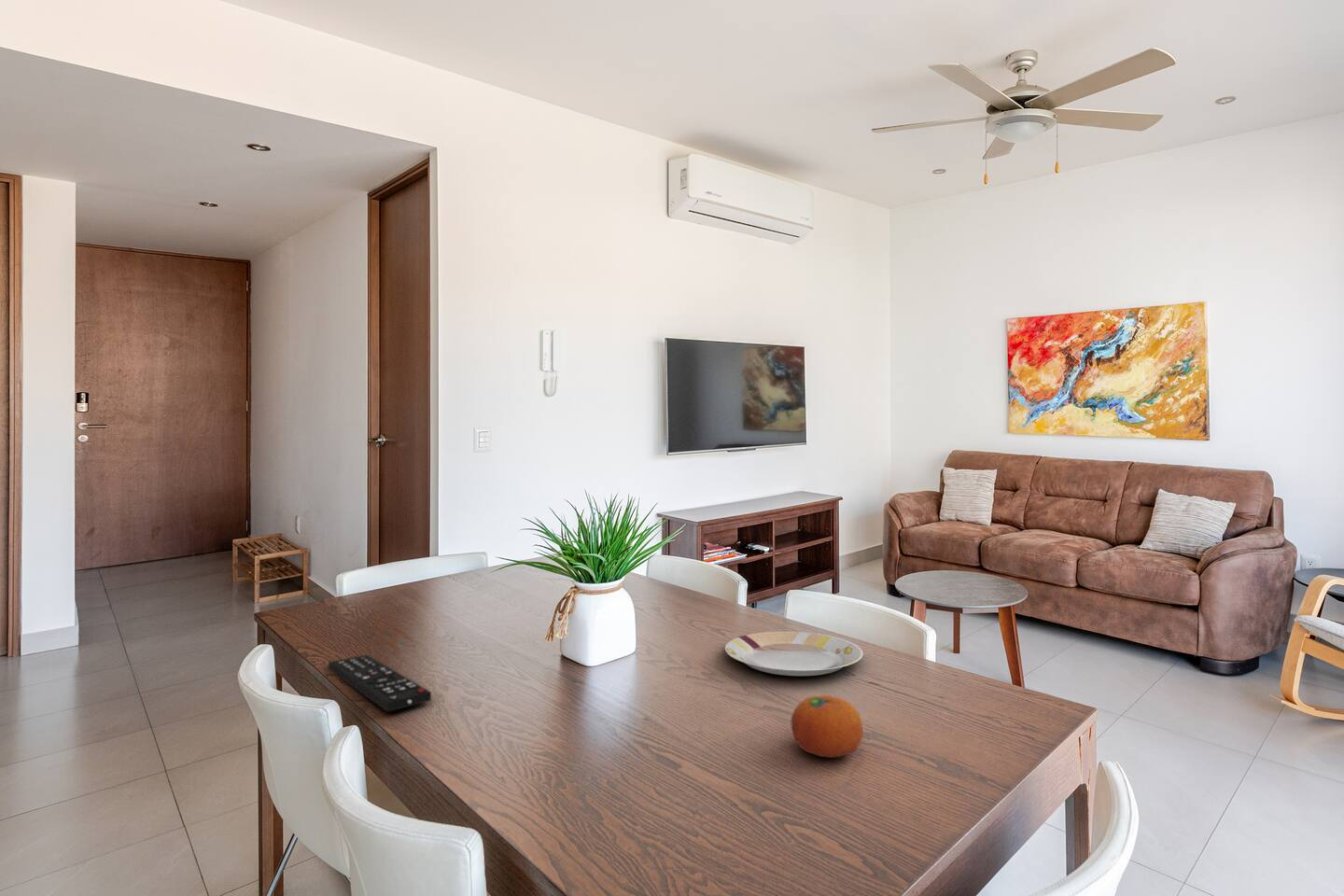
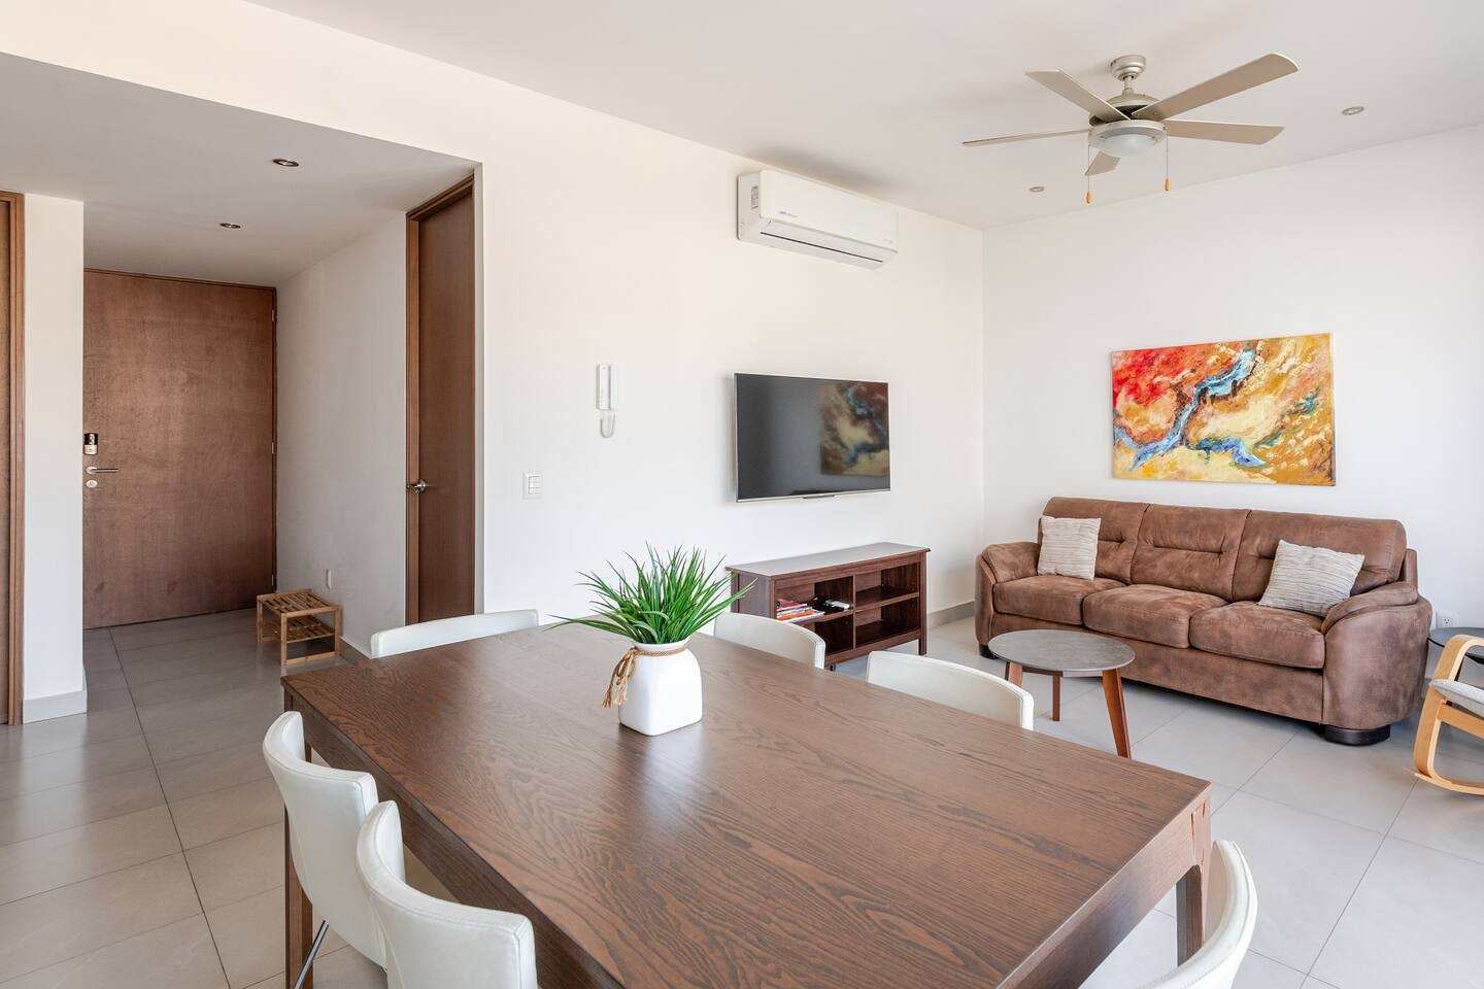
- fruit (826, 726)
- remote control (376, 679)
- plate (792, 654)
